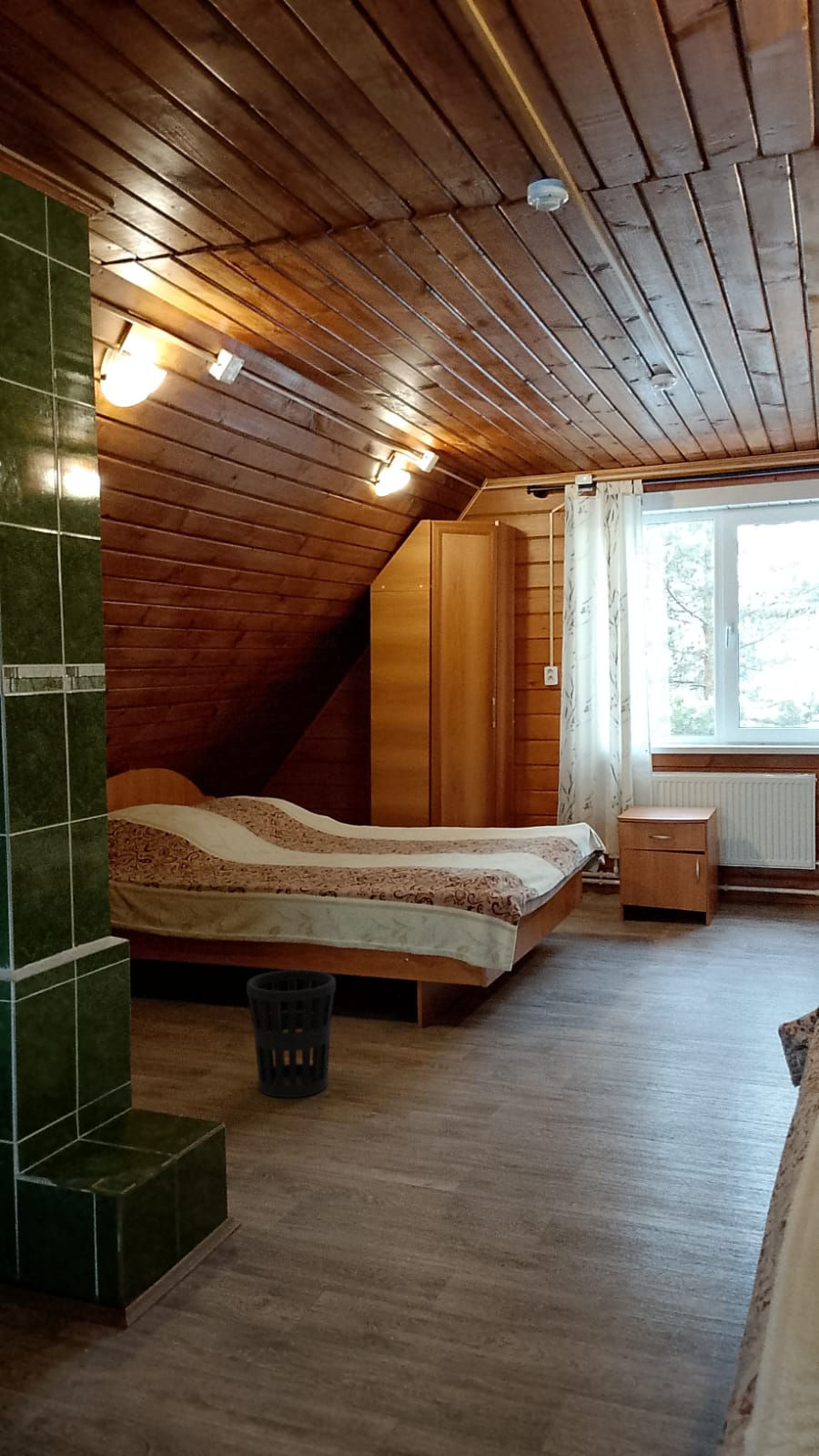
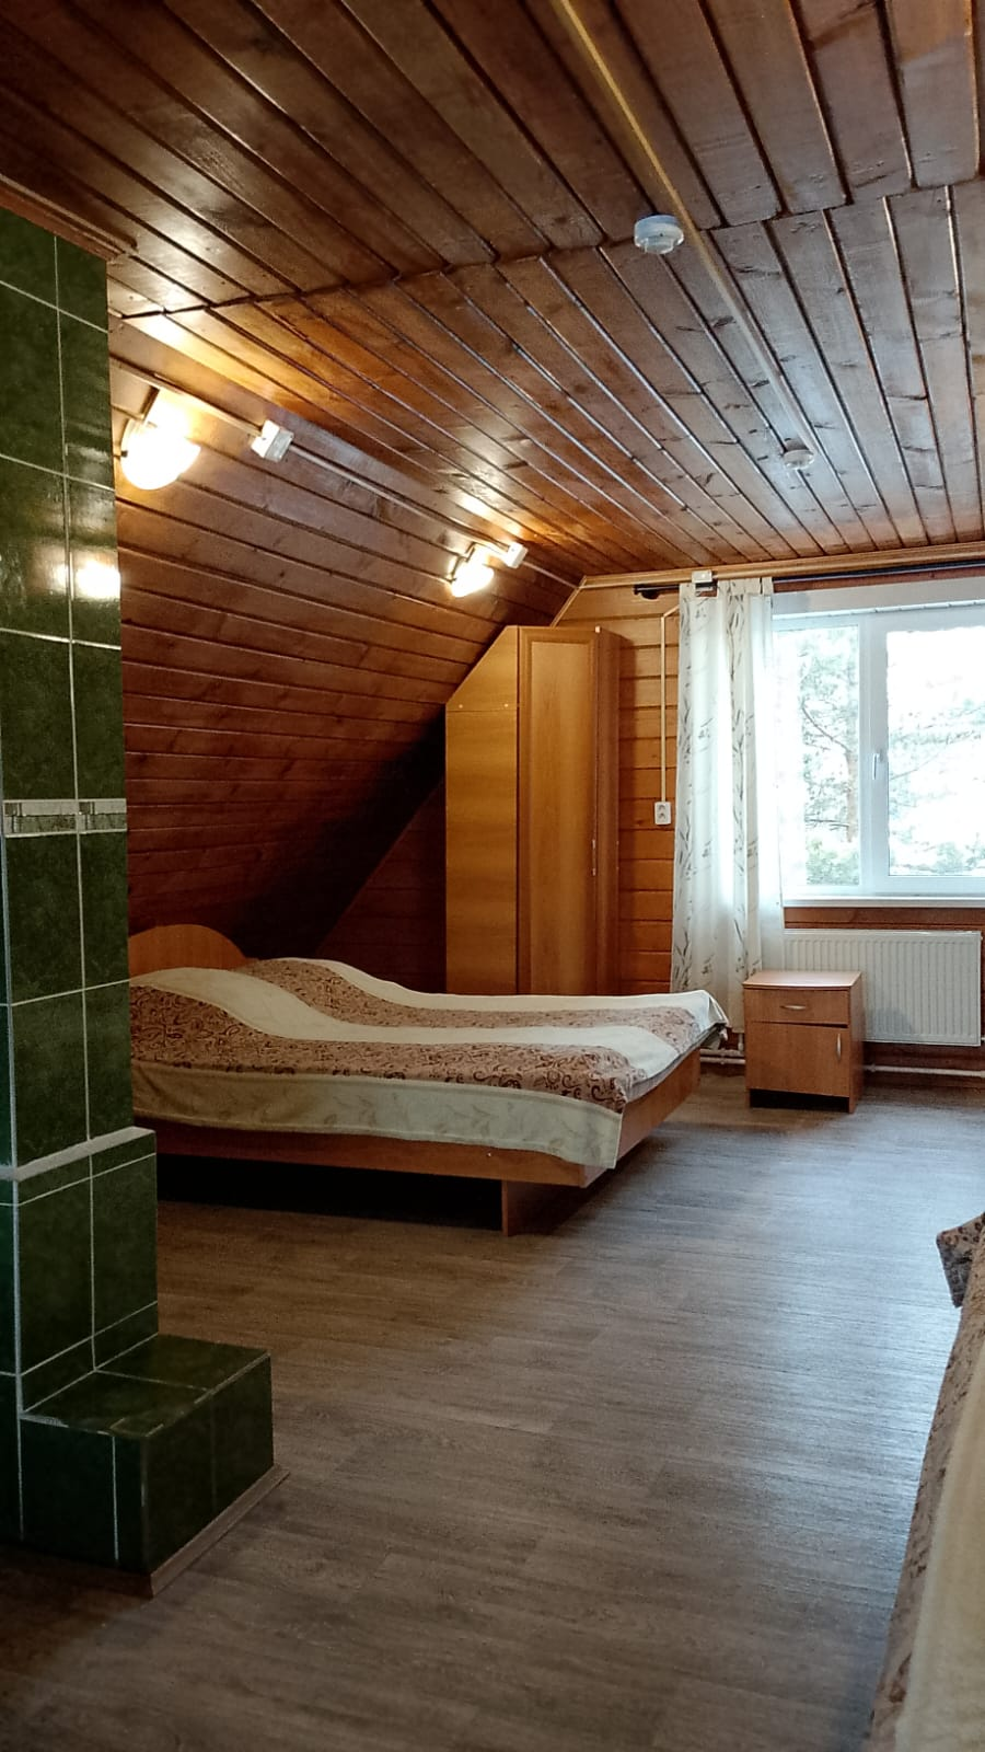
- wastebasket (292, 1032)
